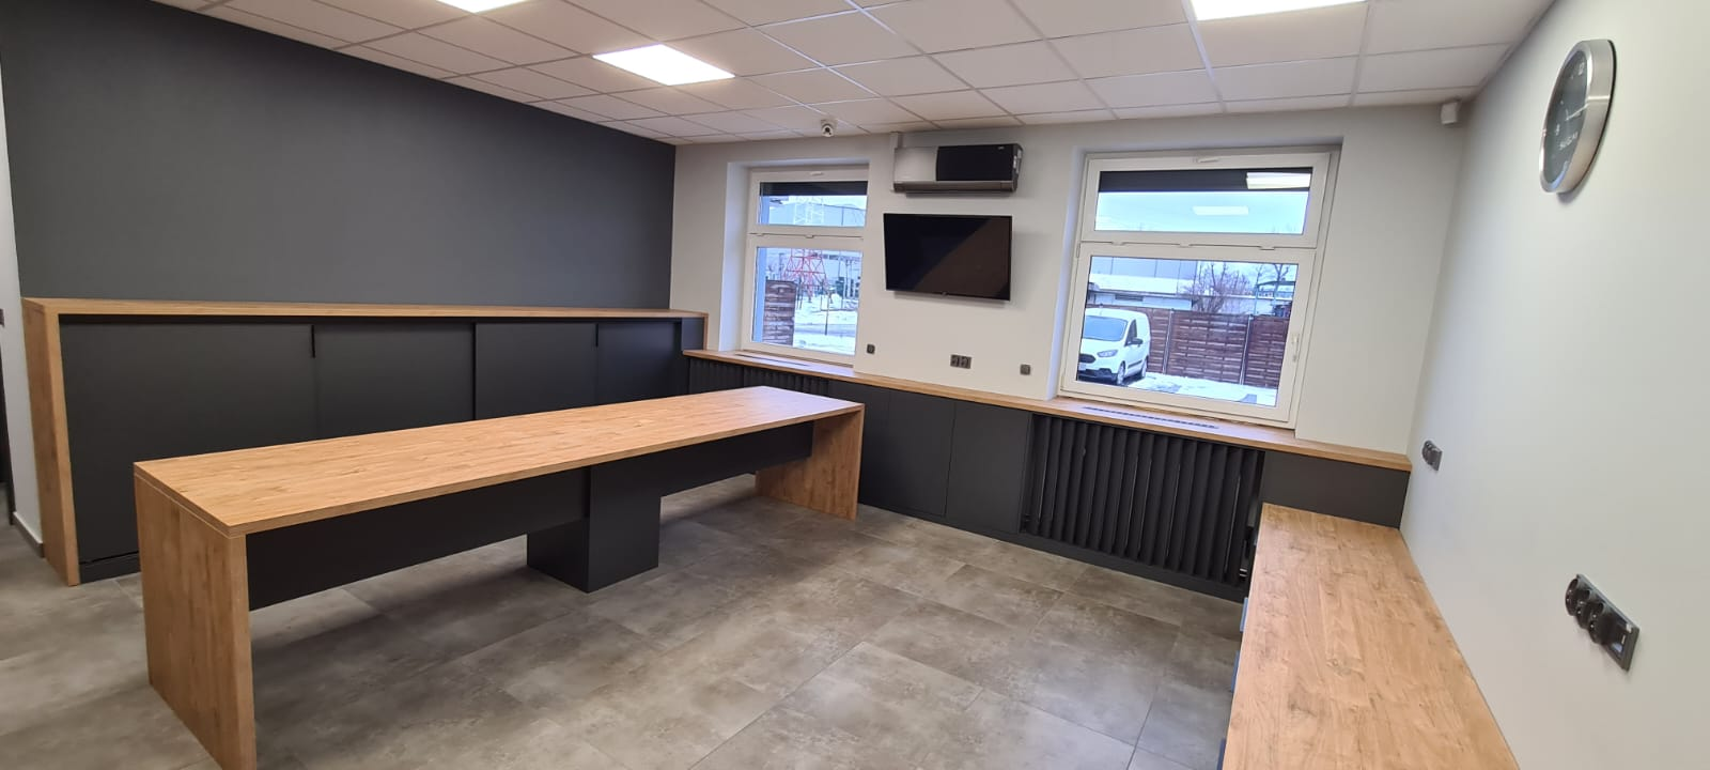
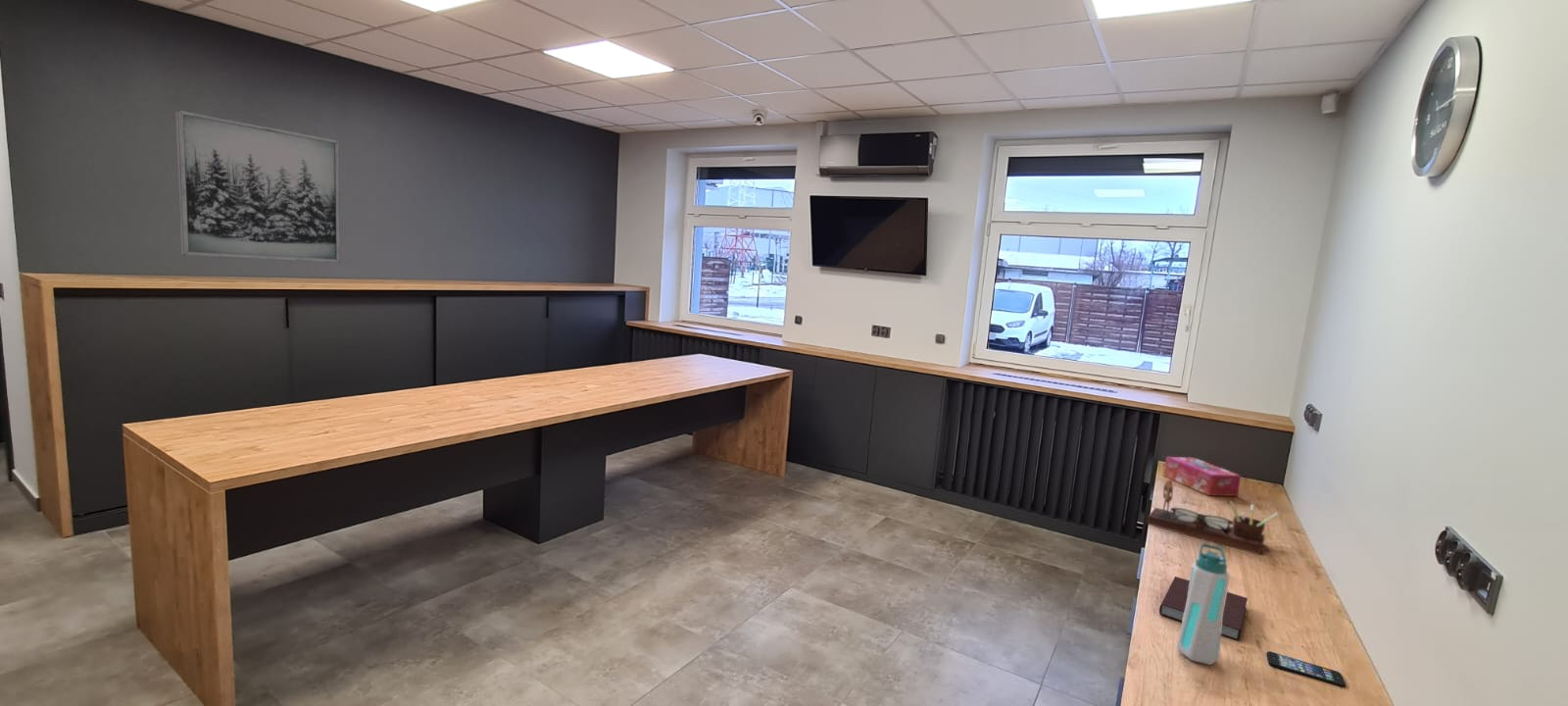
+ tissue box (1200, 476)
+ water bottle (1203, 603)
+ wall art (266, 193)
+ desk organizer (1210, 515)
+ notebook (1186, 604)
+ smartphone (1304, 669)
